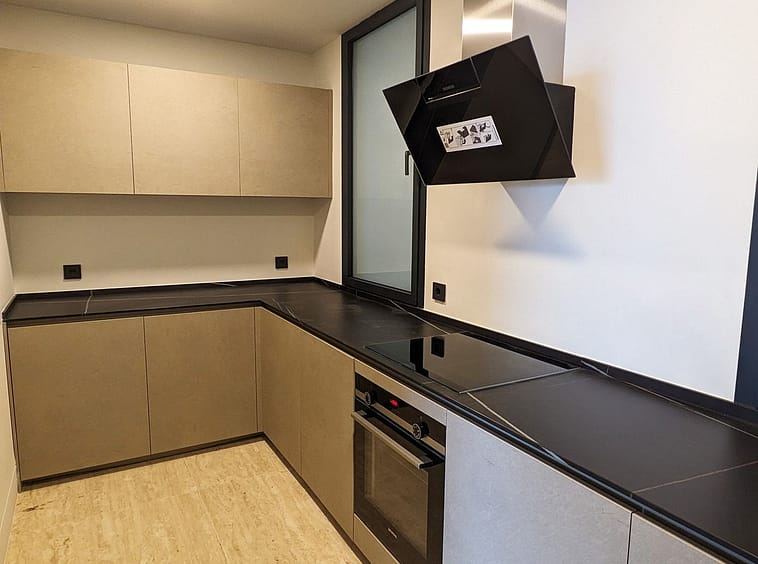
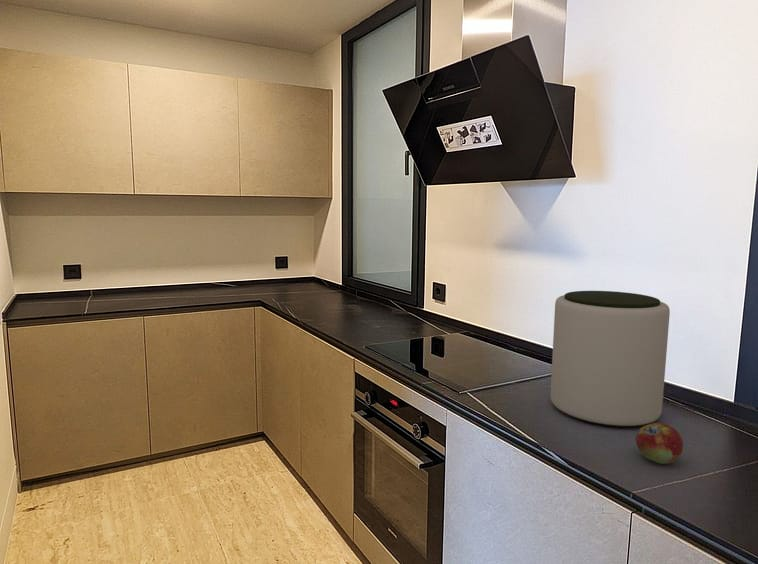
+ plant pot (607, 354)
+ fruit (659, 443)
